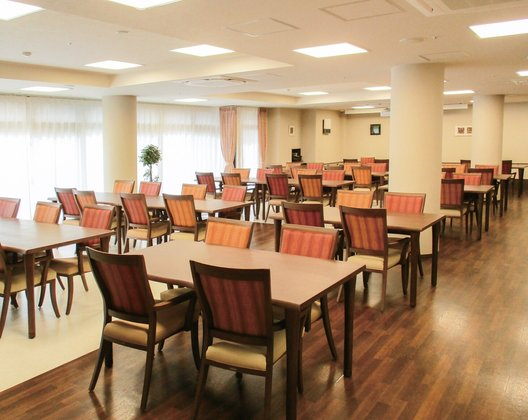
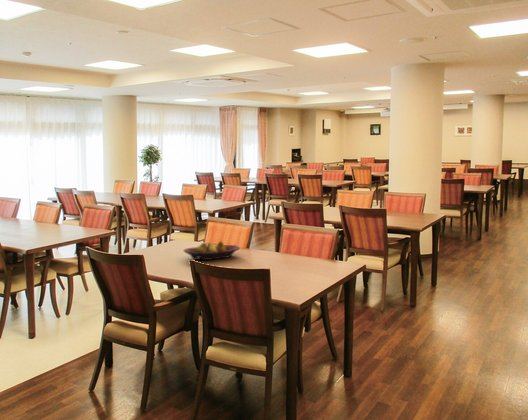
+ fruit bowl (212, 249)
